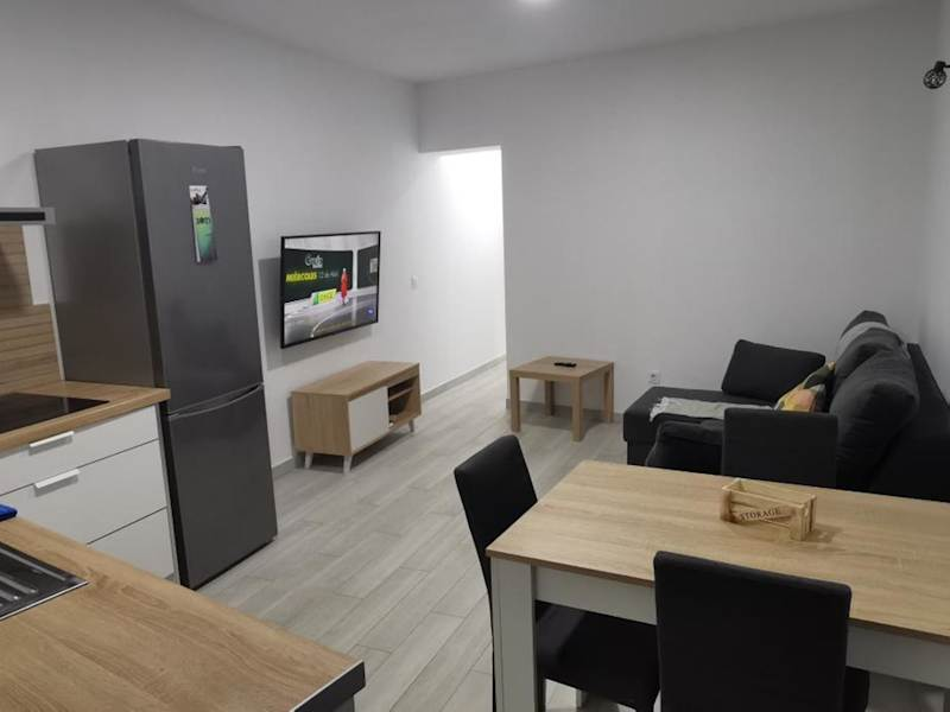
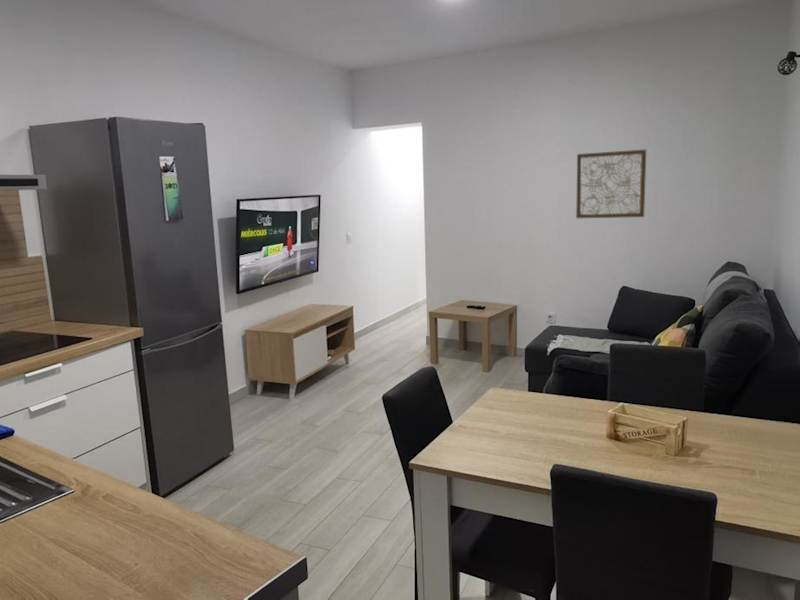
+ wall art (610, 187)
